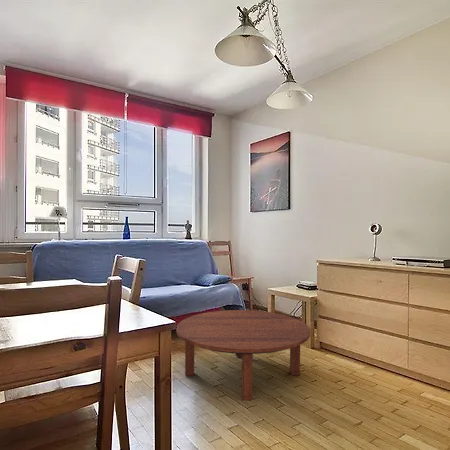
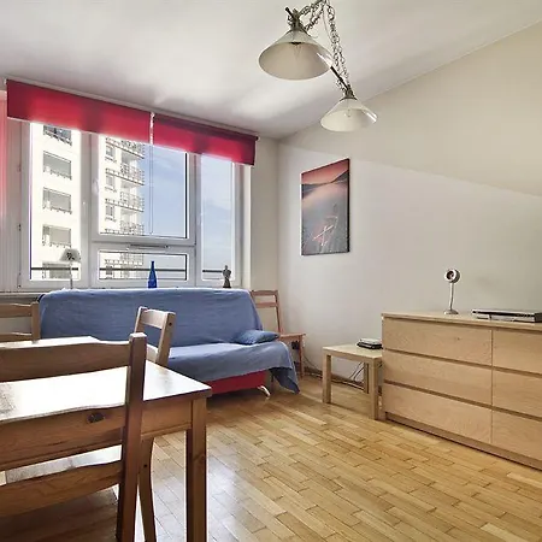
- coffee table (242, 350)
